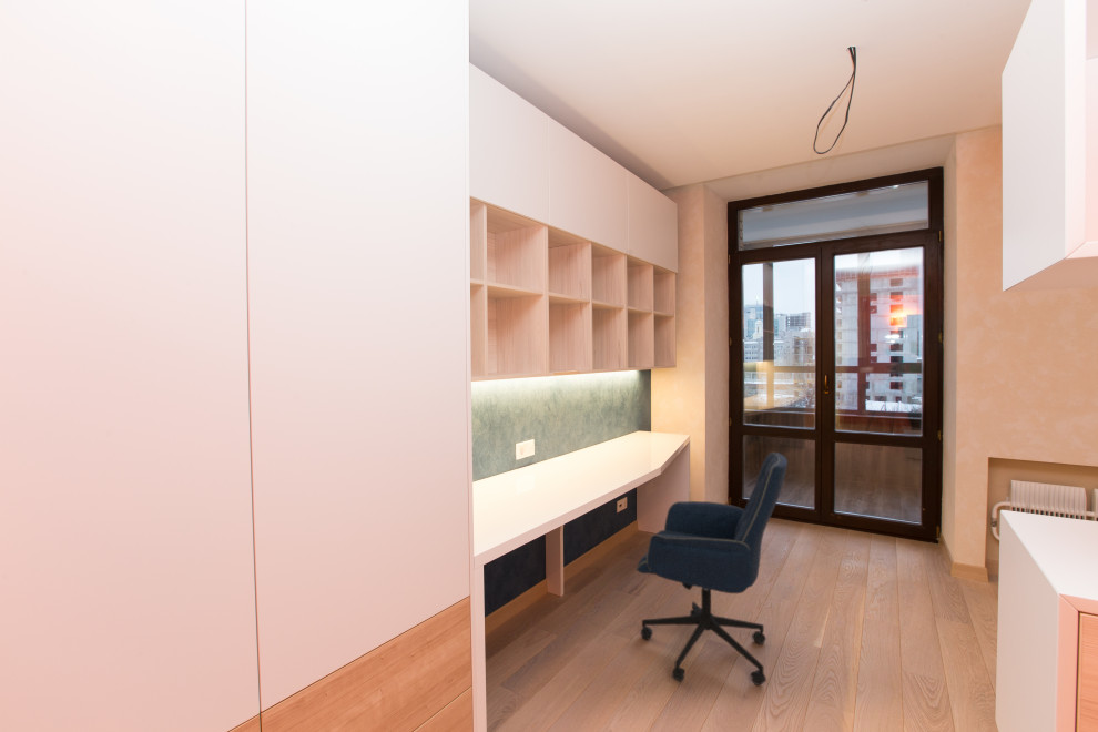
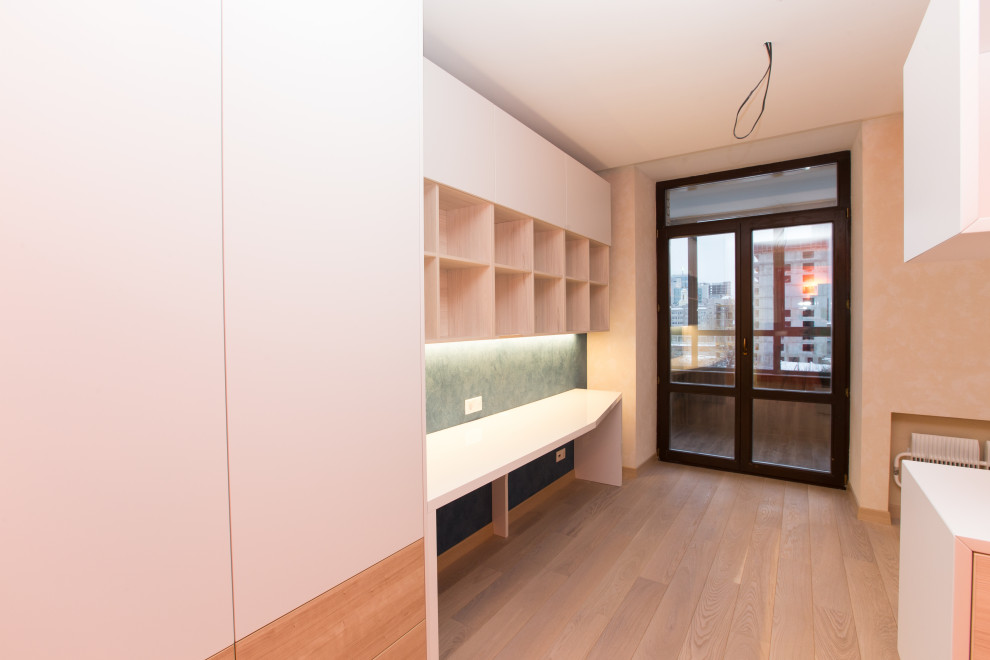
- office chair (710, 552)
